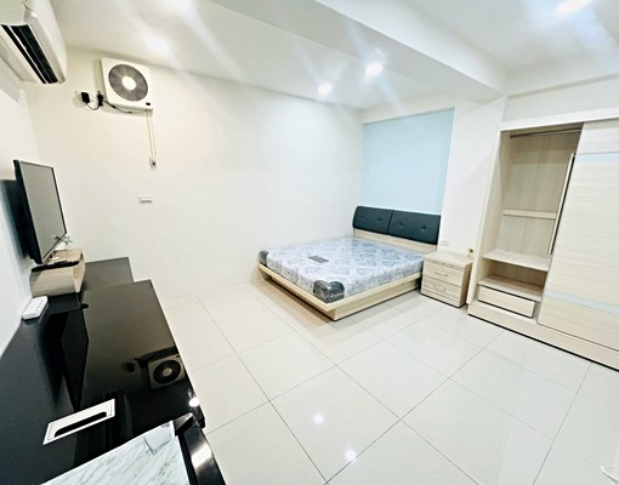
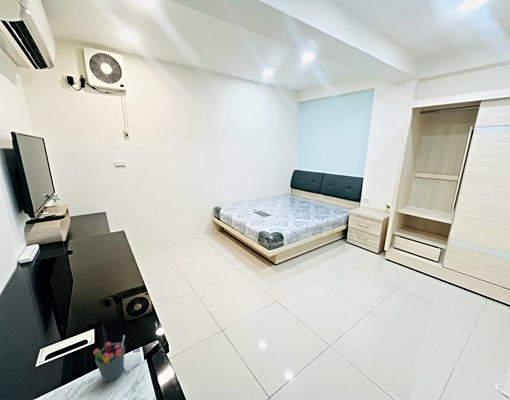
+ pen holder (111, 358)
